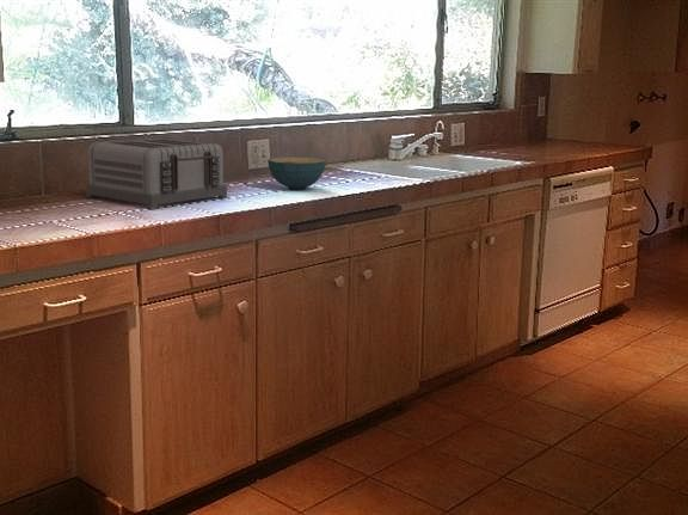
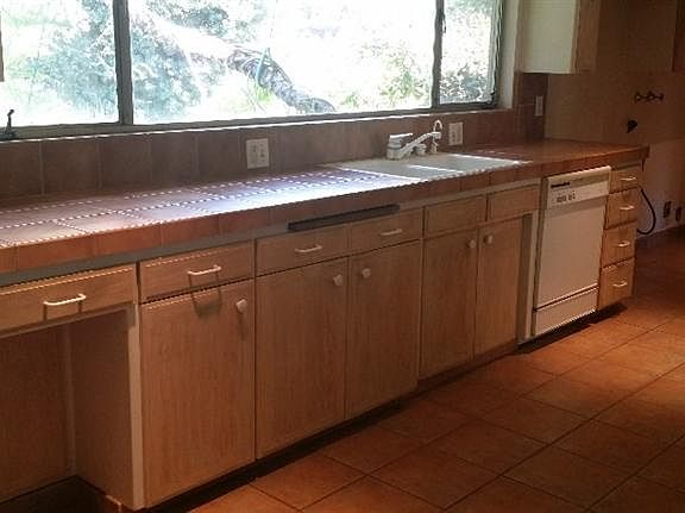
- toaster (160, 170)
- cereal bowl (296, 173)
